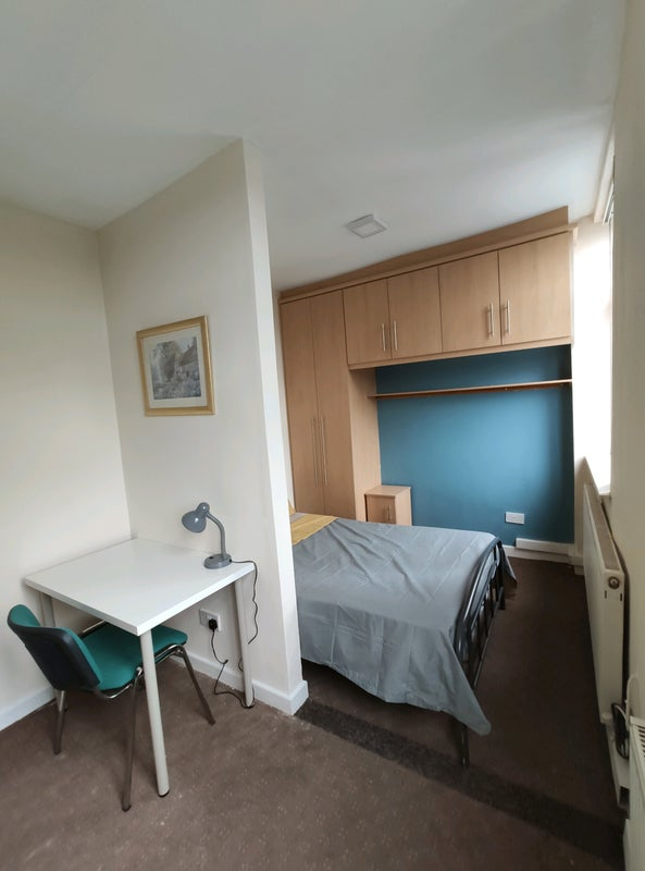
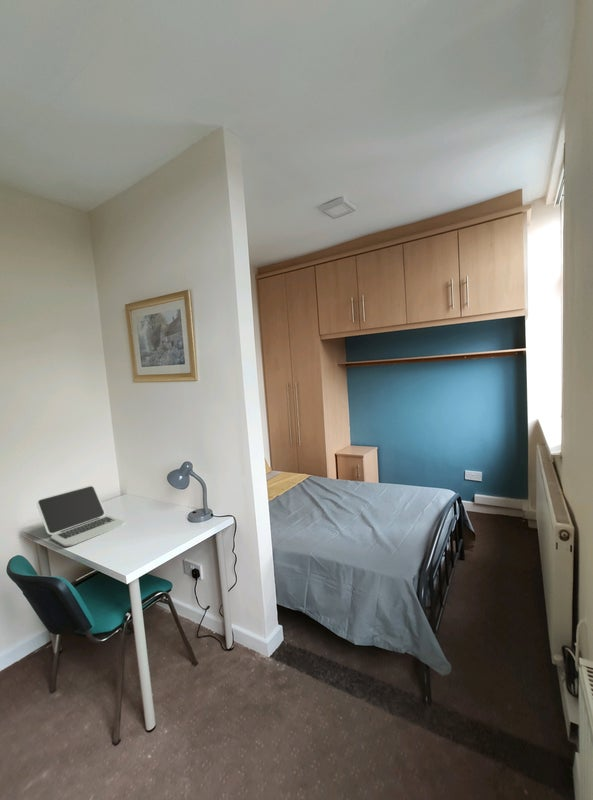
+ laptop (81, 512)
